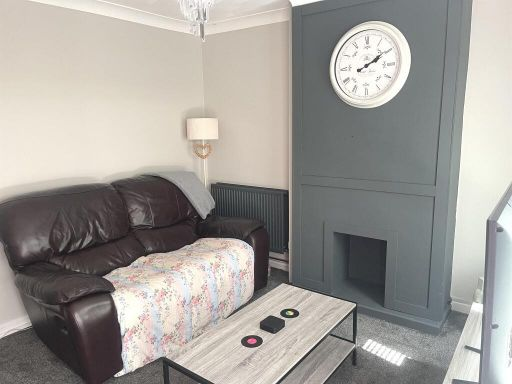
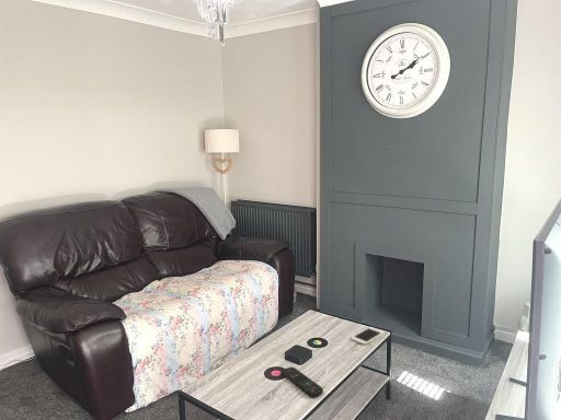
+ remote control (301, 381)
+ smartphone (367, 335)
